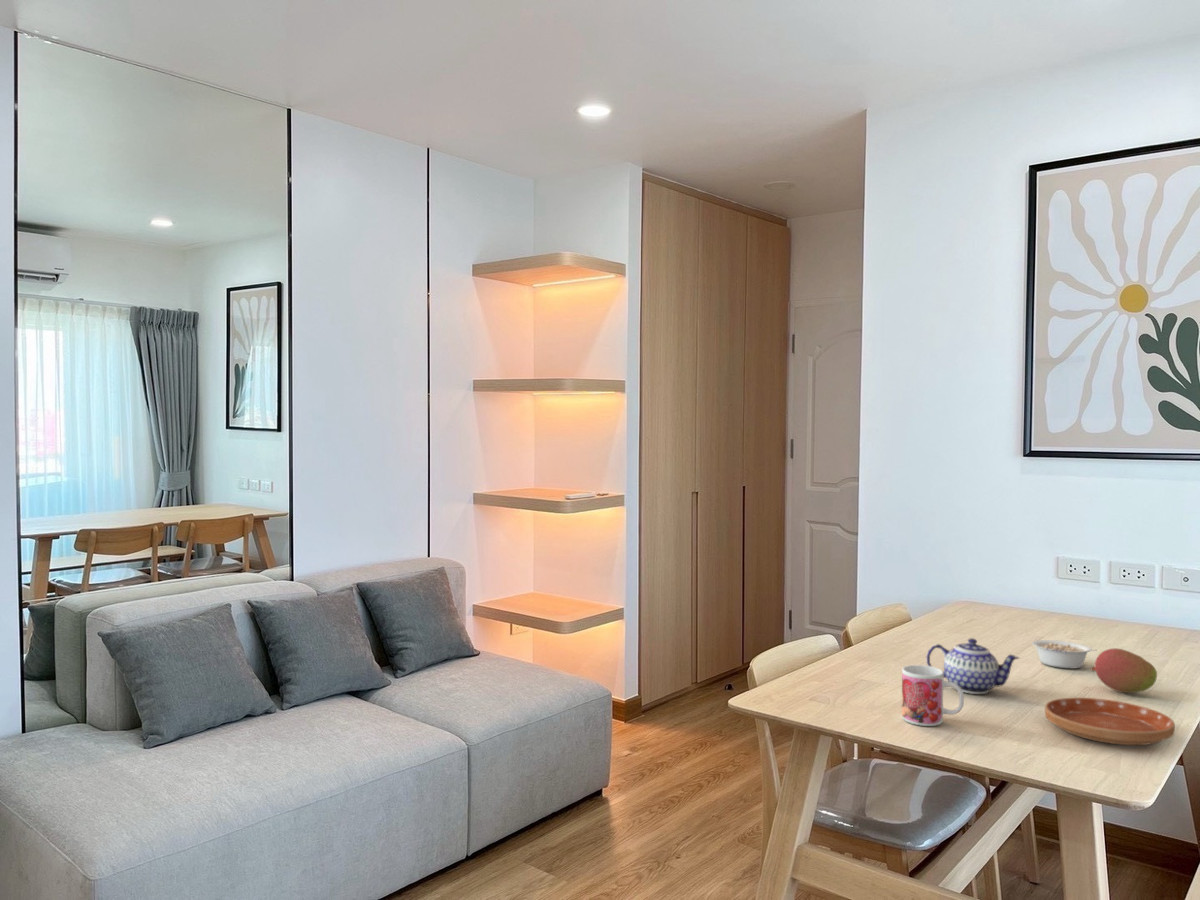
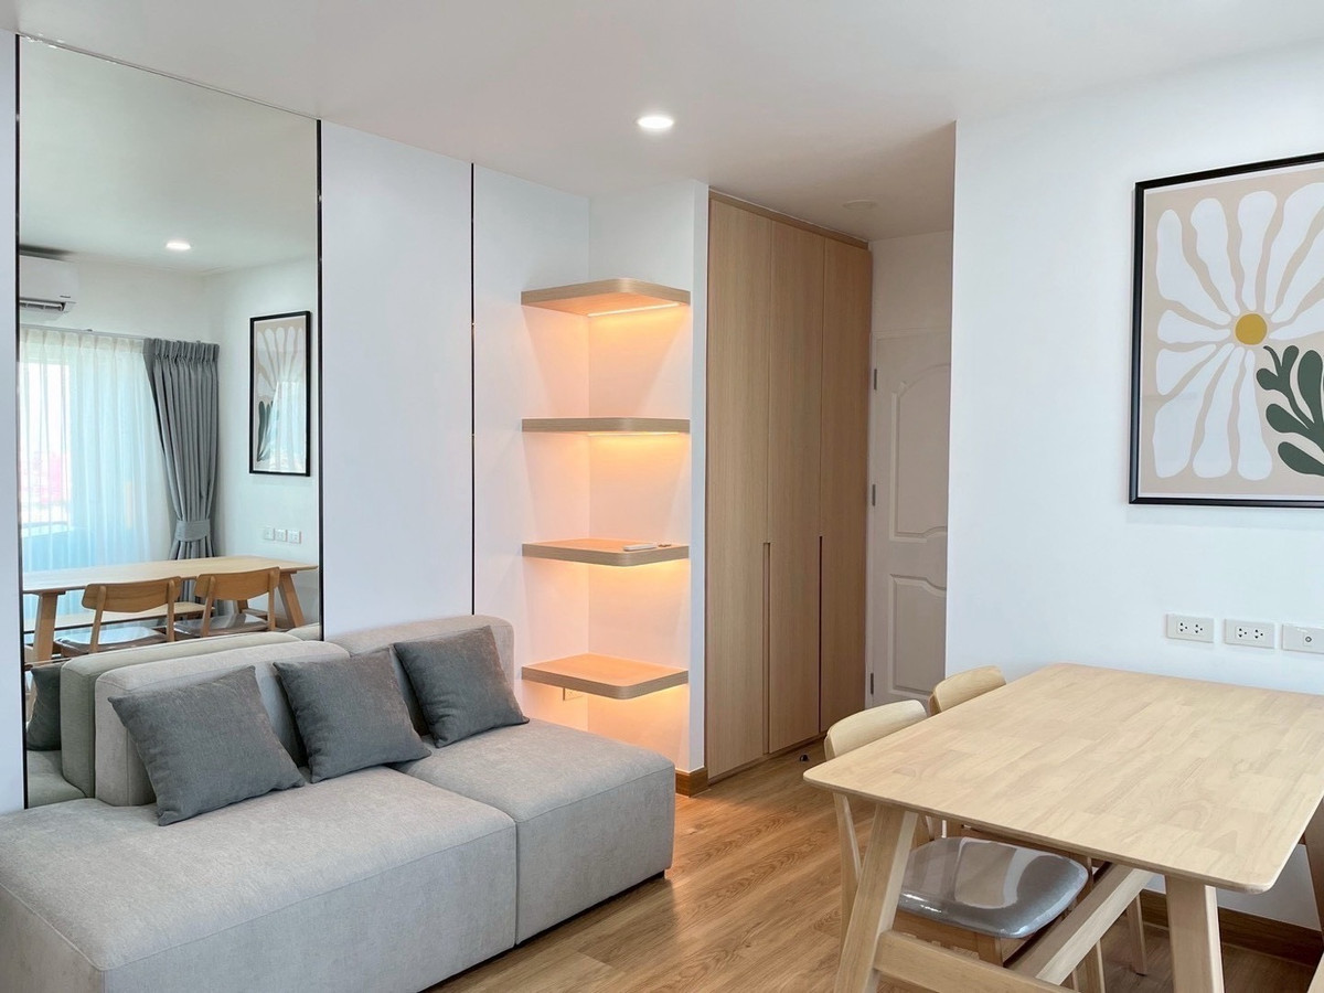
- fruit (1122, 670)
- saucer (1107, 721)
- legume (1063, 653)
- mug (931, 696)
- teapot (971, 664)
